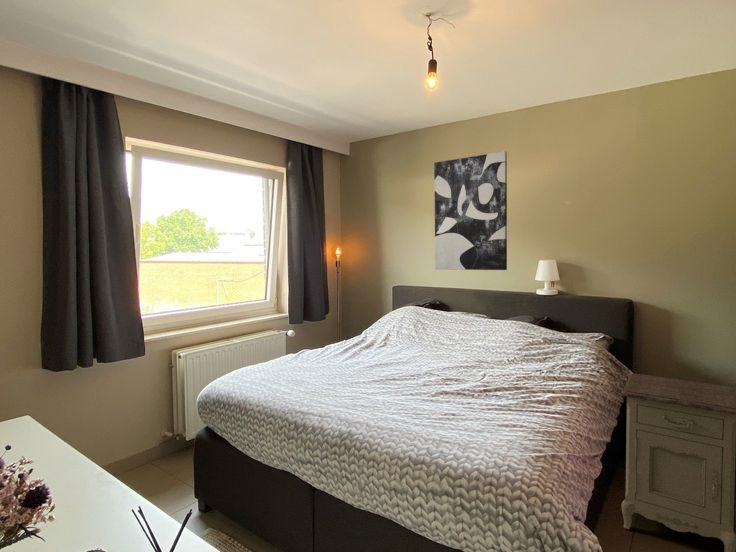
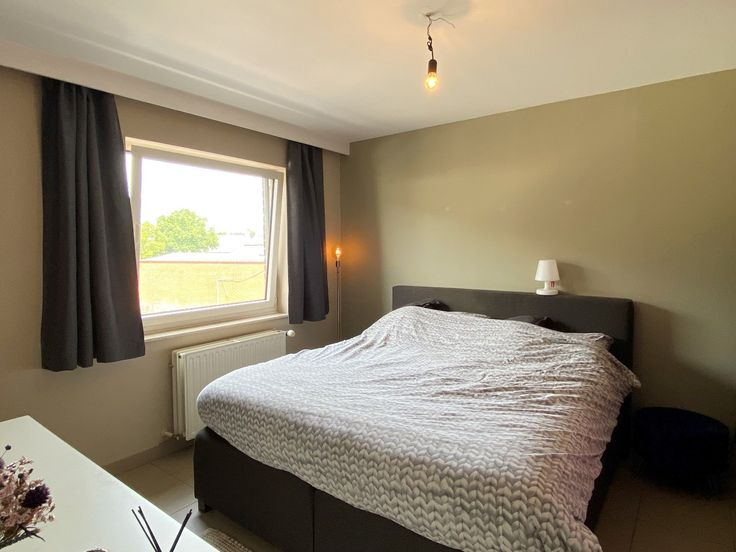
- nightstand (677, 460)
- wall art (469, 214)
